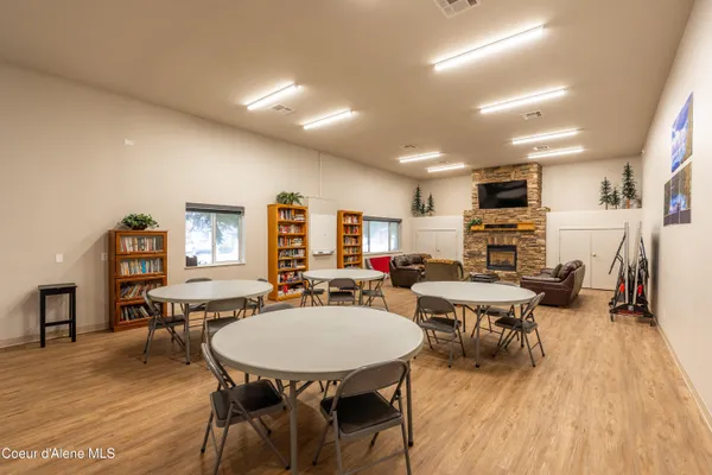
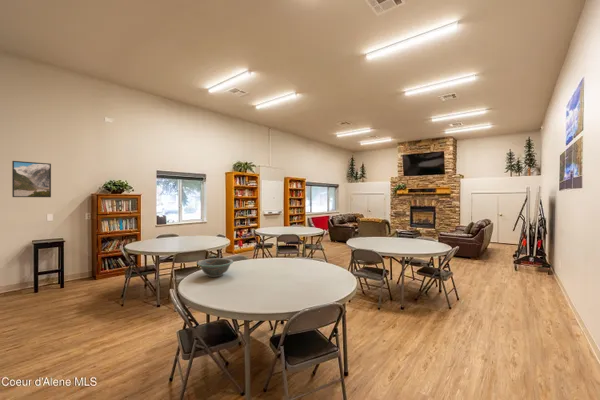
+ decorative bowl (215, 268)
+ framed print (32, 179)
